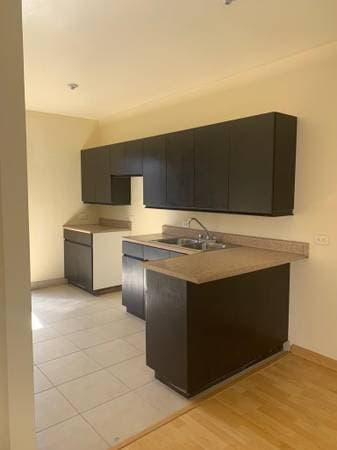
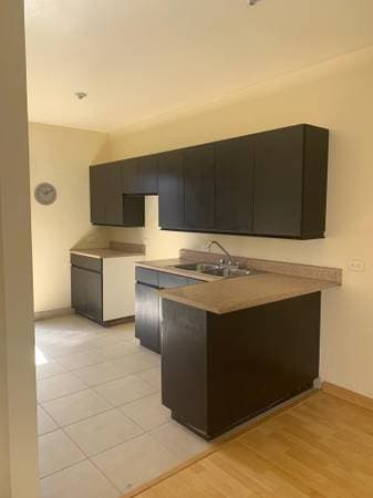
+ wall clock (45, 194)
